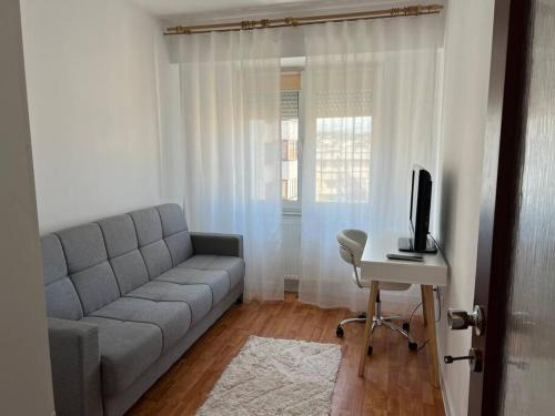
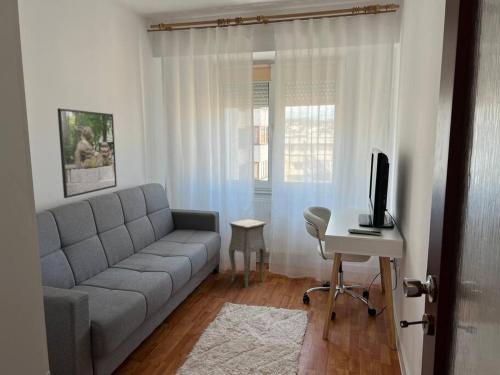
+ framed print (90, 152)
+ side table (247, 252)
